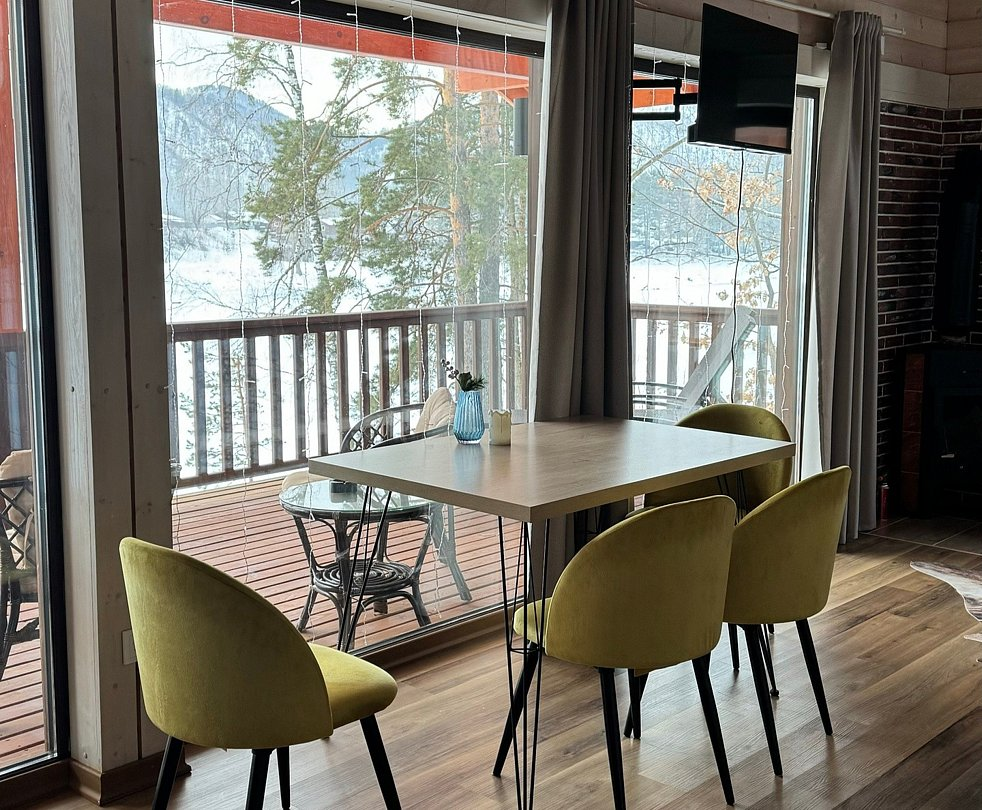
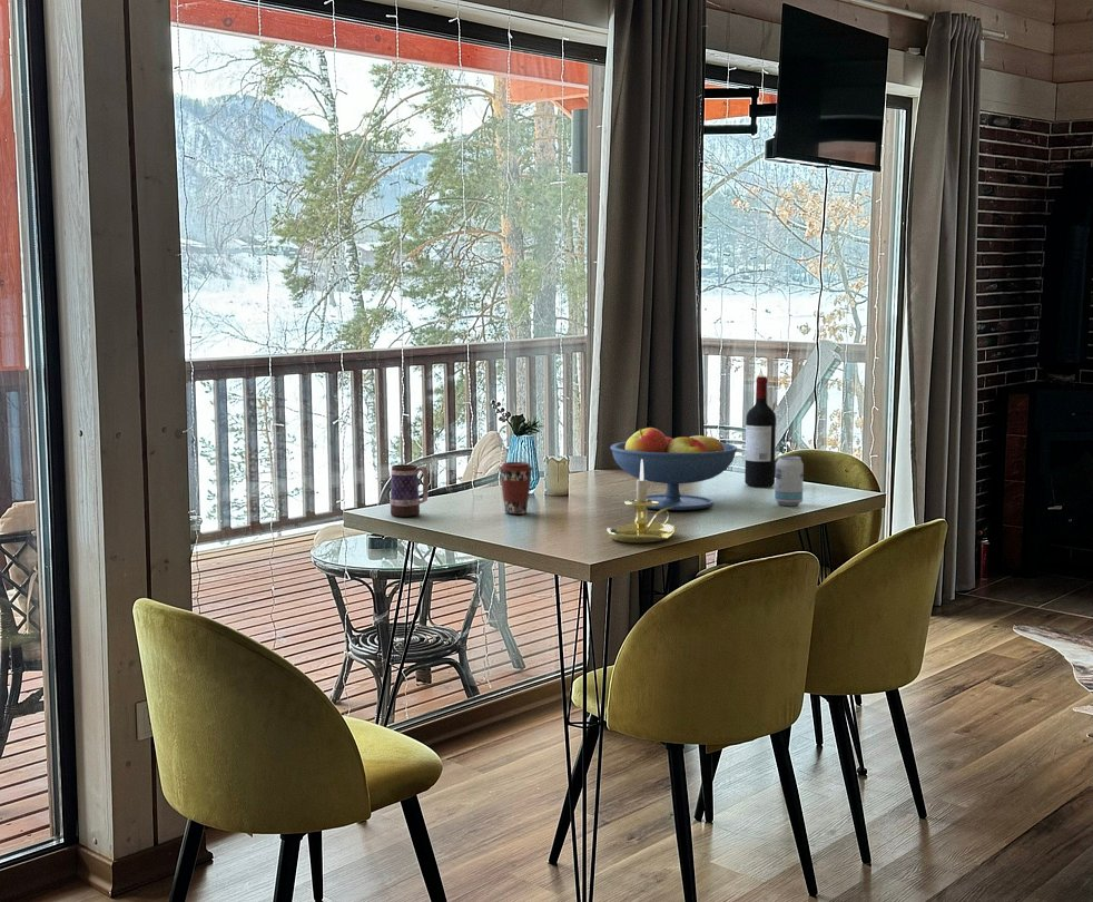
+ beverage can (789, 480)
+ coffee cup (515, 488)
+ wine bottle (760, 431)
+ mug (410, 490)
+ fruit bowl (672, 464)
+ candle holder (644, 497)
